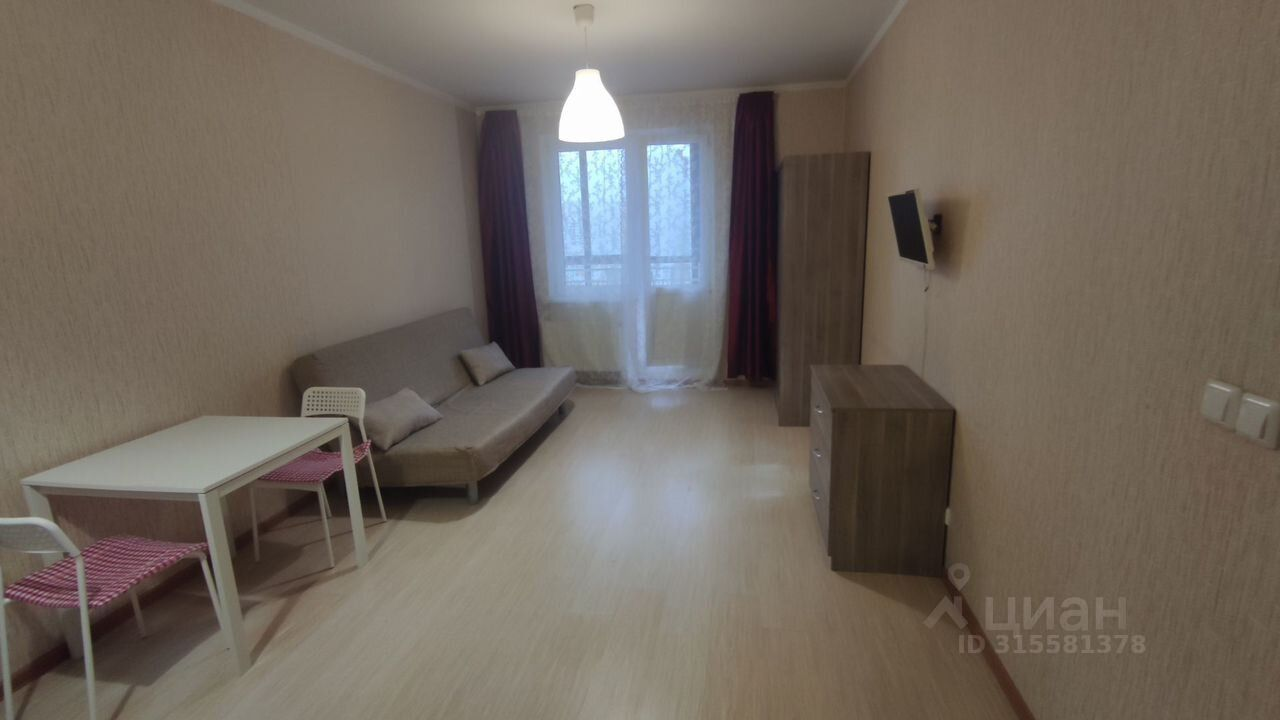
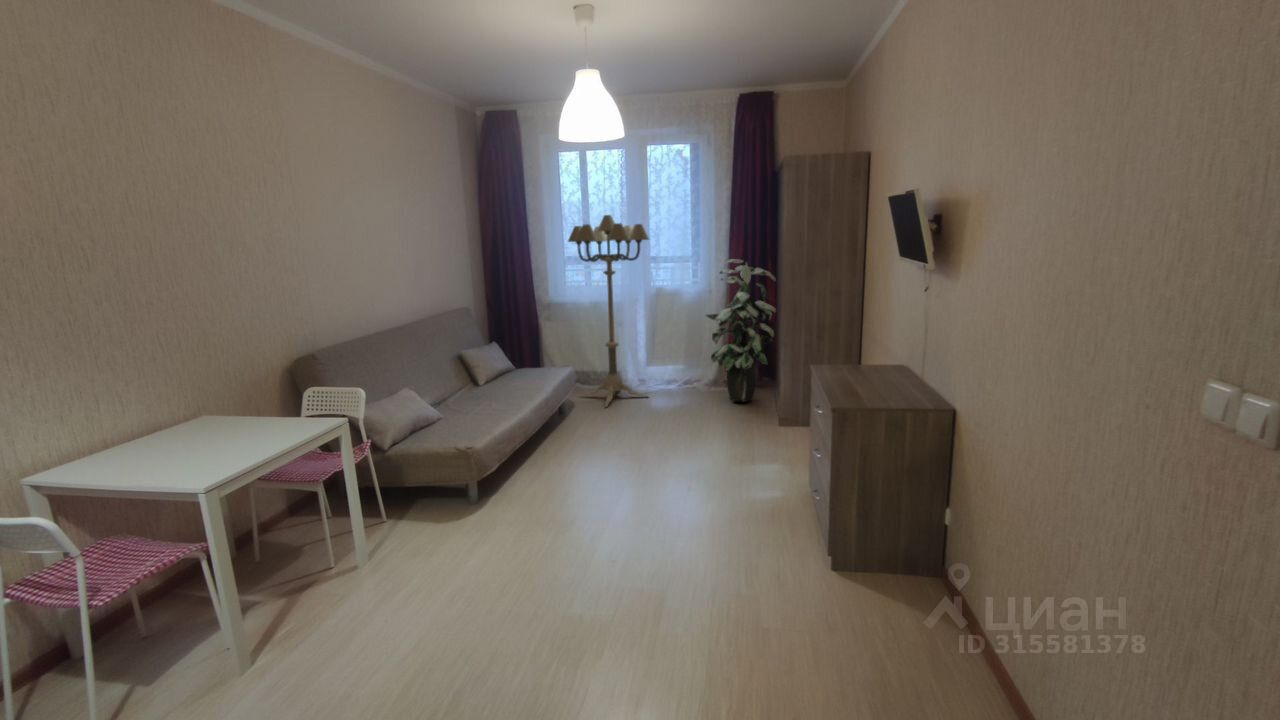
+ floor lamp (610, 308)
+ indoor plant (740, 330)
